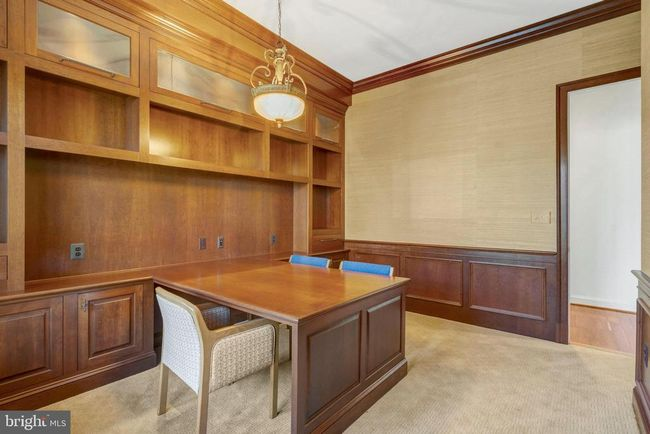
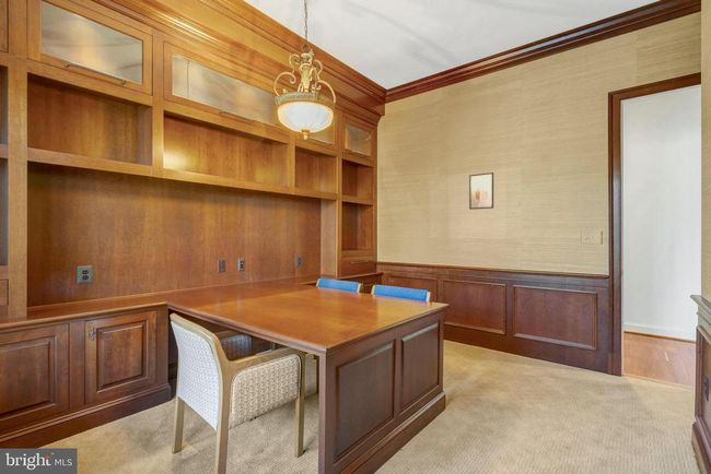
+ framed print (480, 191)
